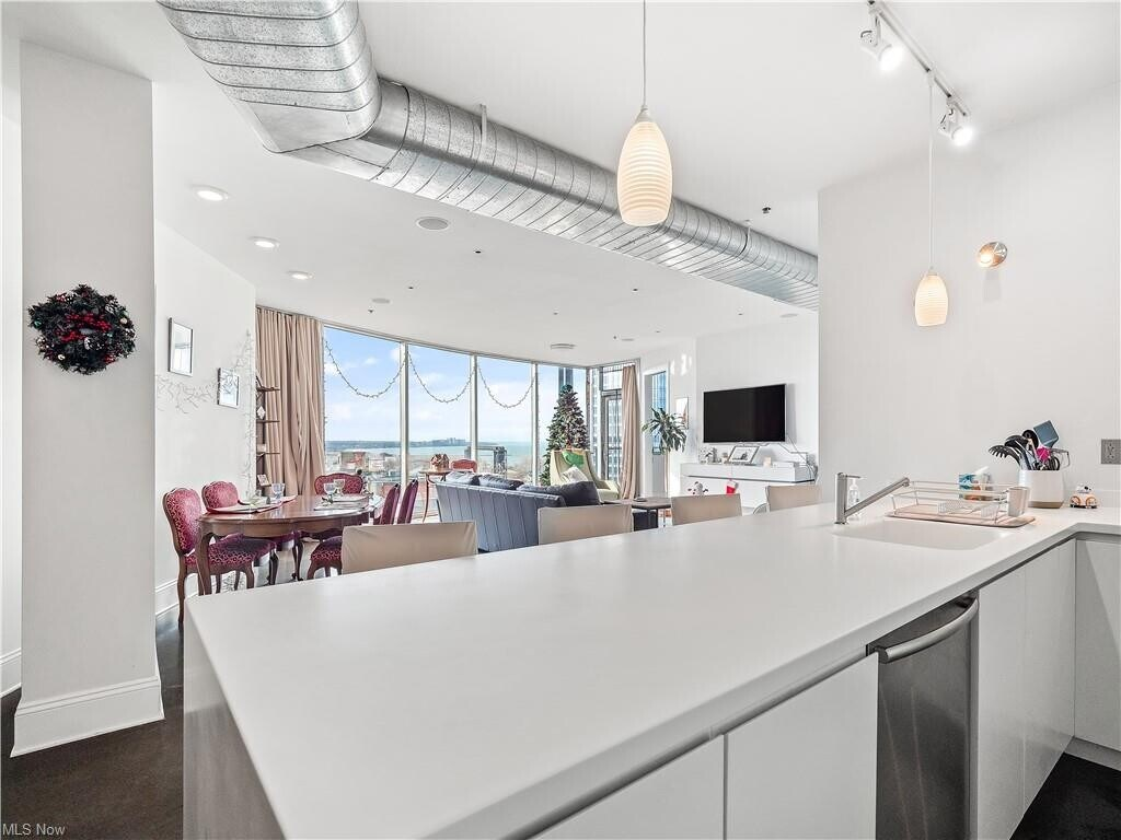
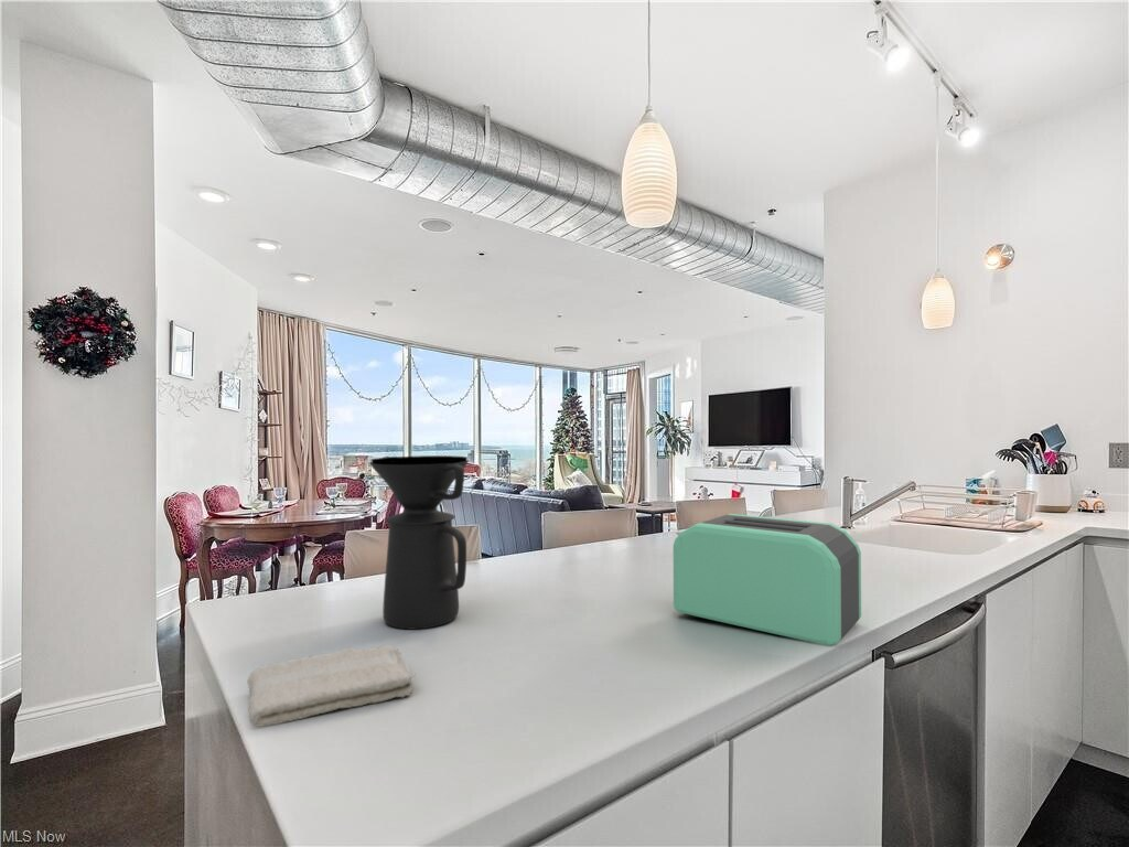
+ toaster (764, 571)
+ washcloth (332, 679)
+ coffee maker (420, 538)
